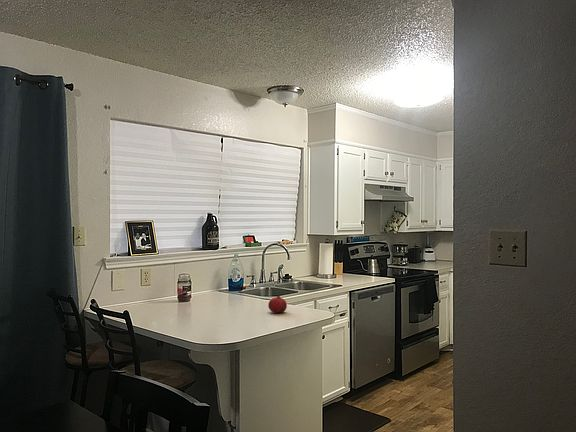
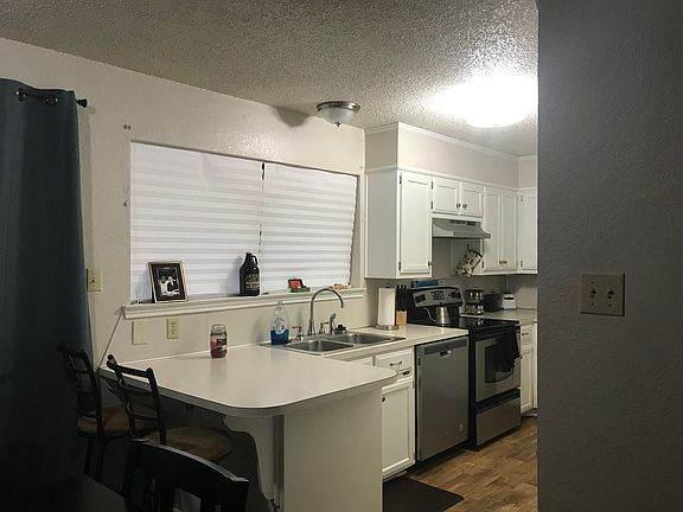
- fruit (277, 303)
